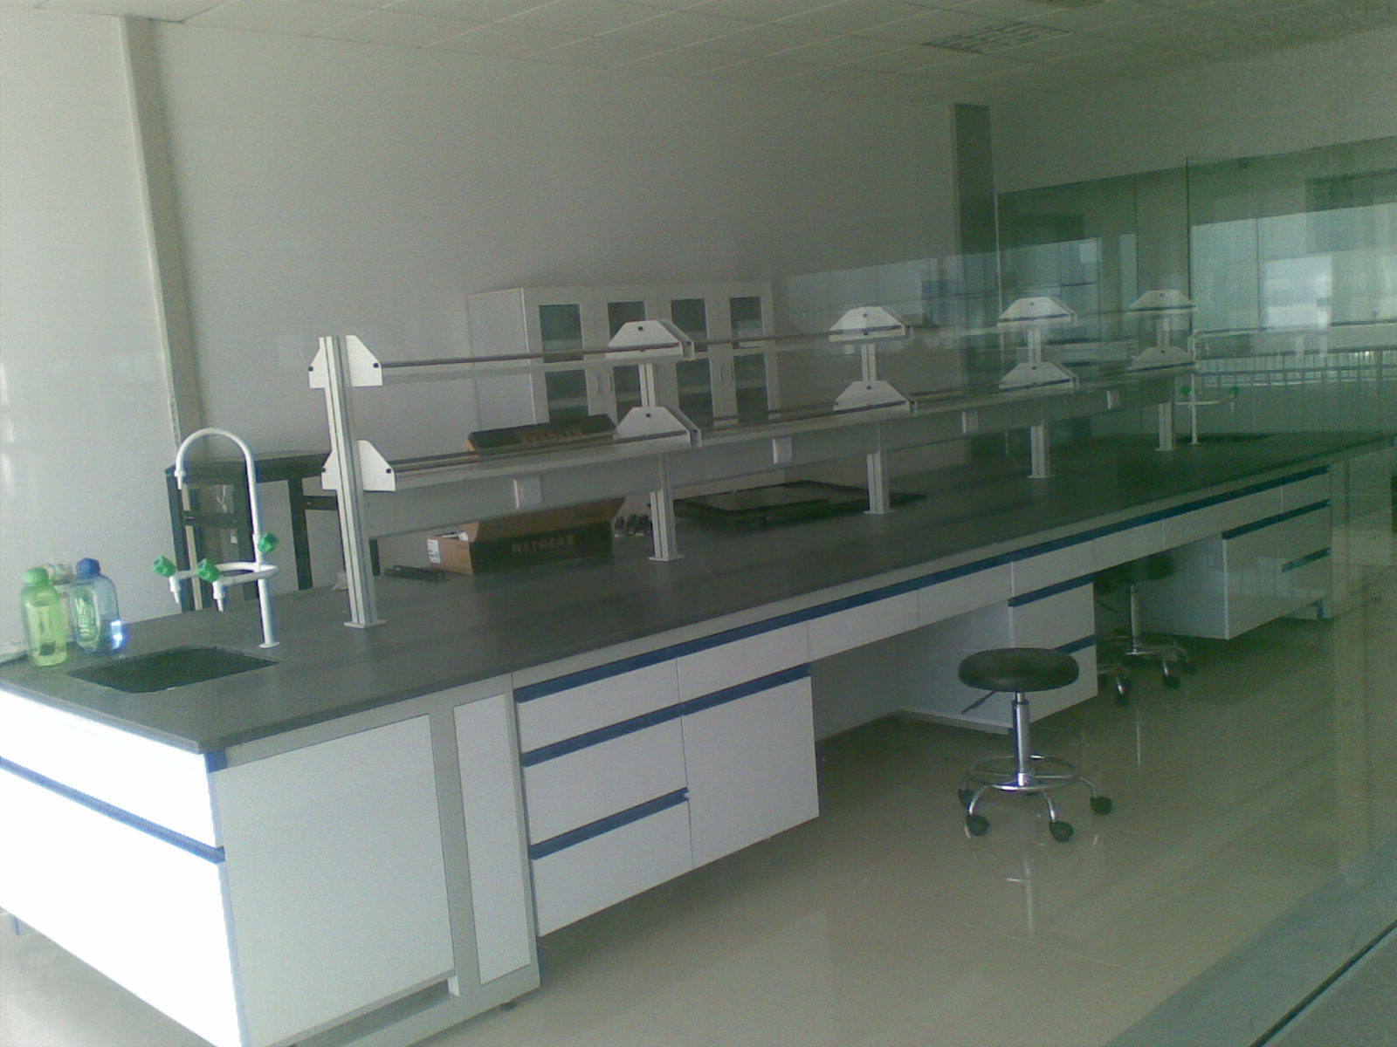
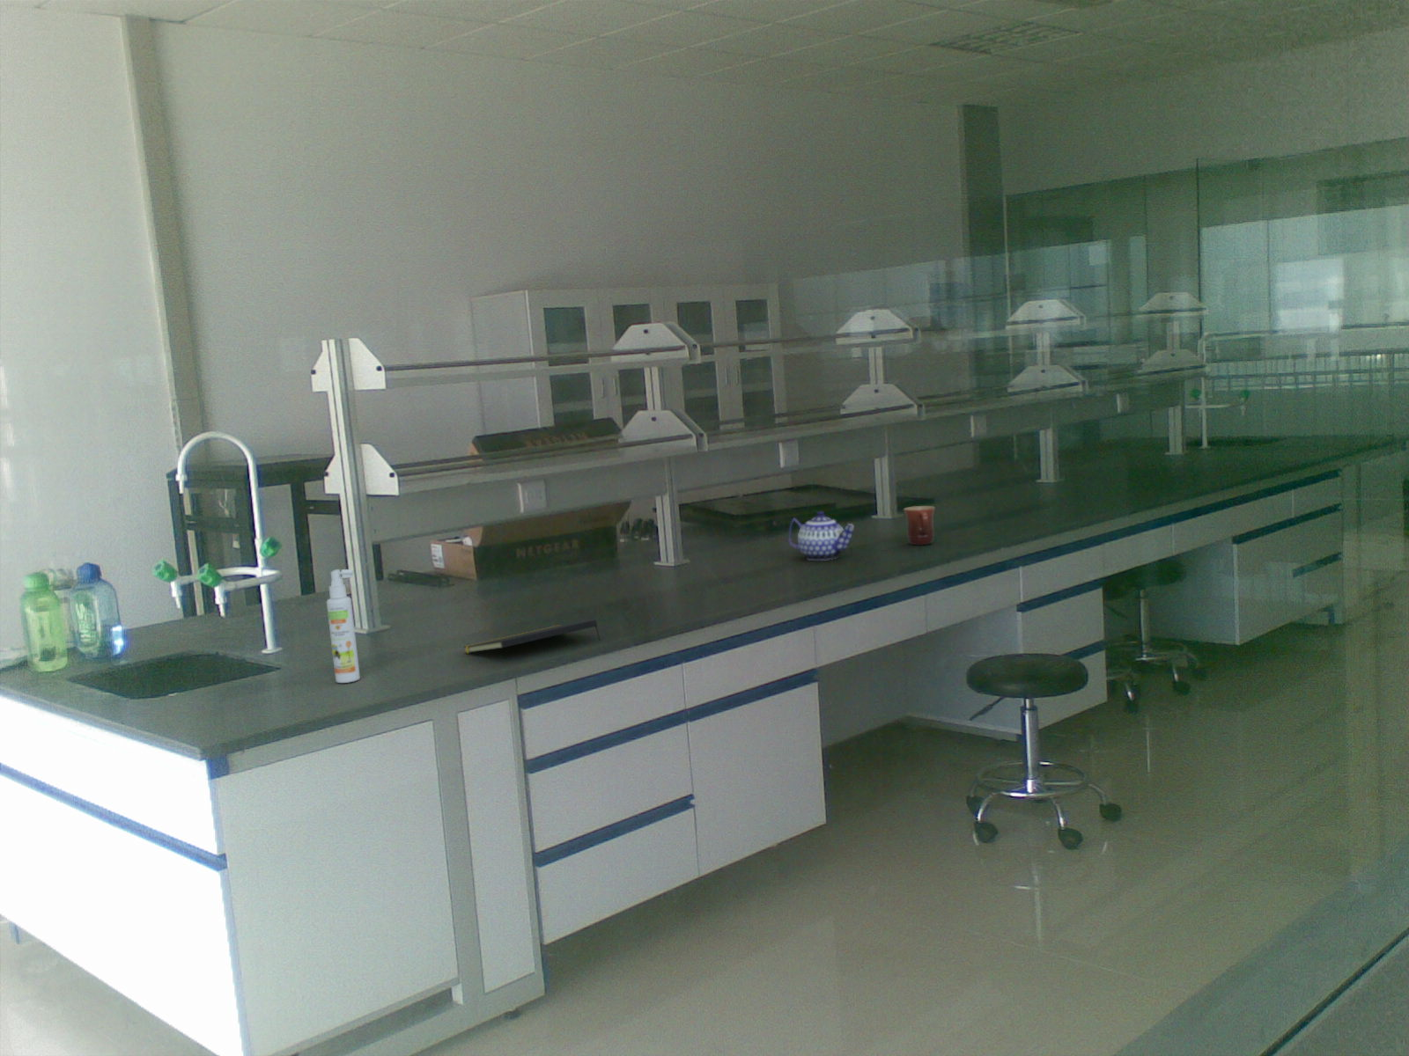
+ teapot (820, 535)
+ notepad (530, 637)
+ mug (921, 526)
+ spray bottle (344, 625)
